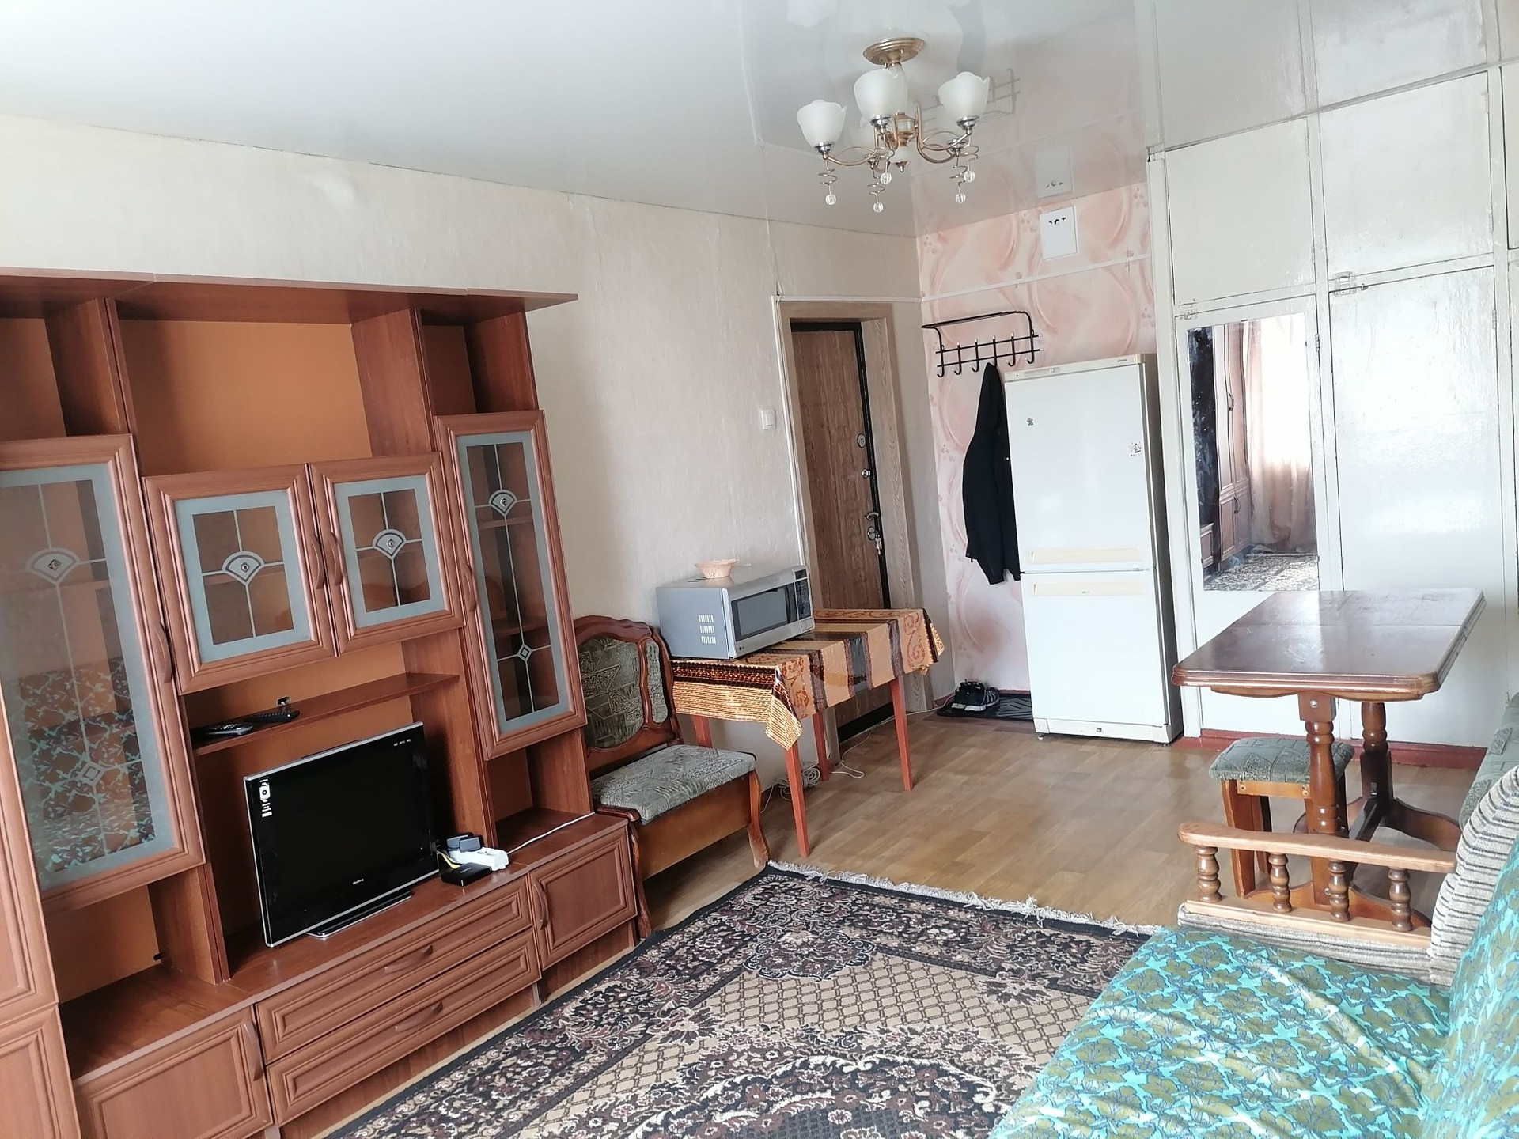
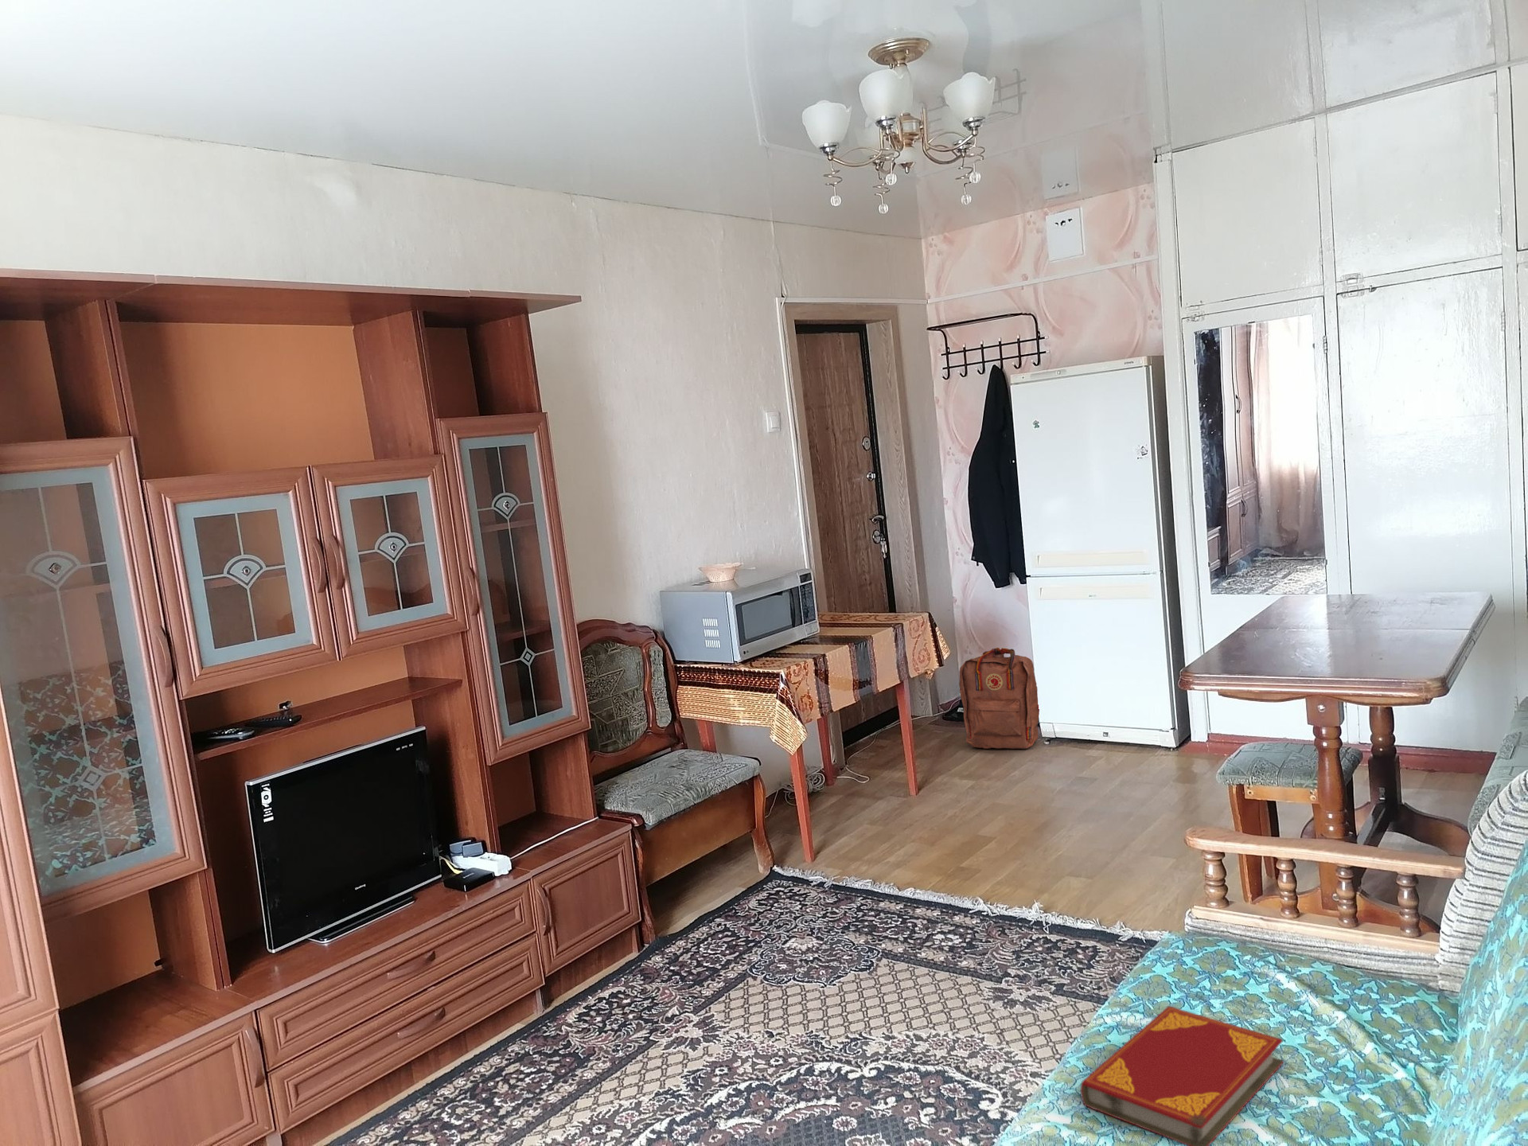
+ hardback book (1183, 1071)
+ backpack (997, 695)
